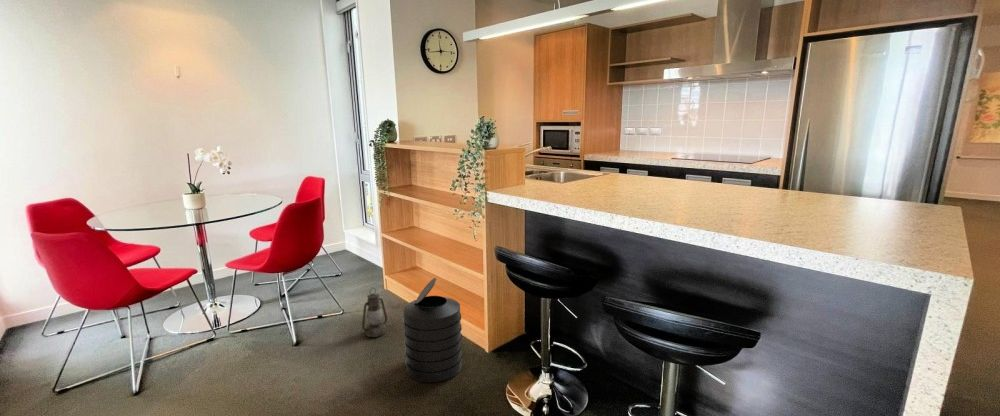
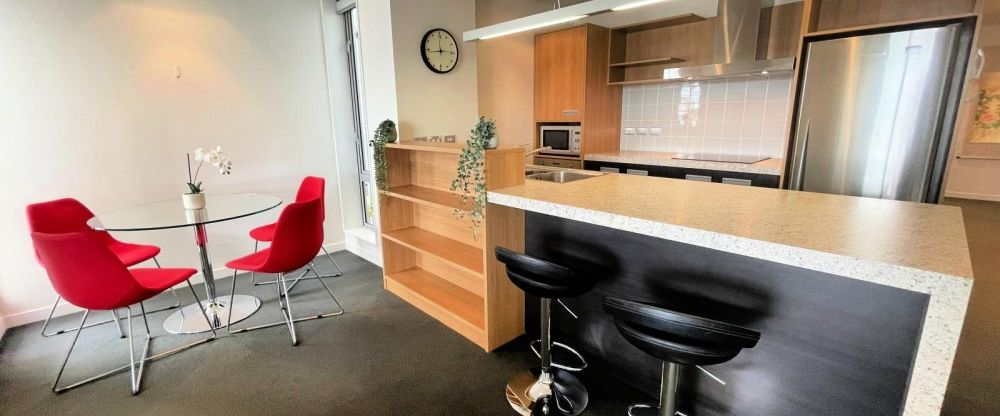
- lantern (373, 310)
- trash can (432, 323)
